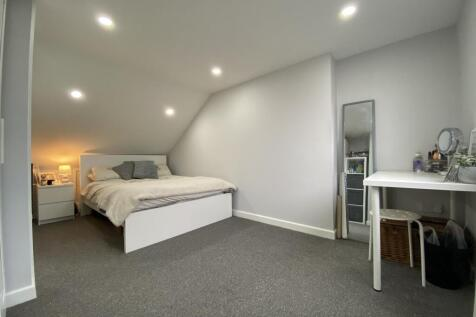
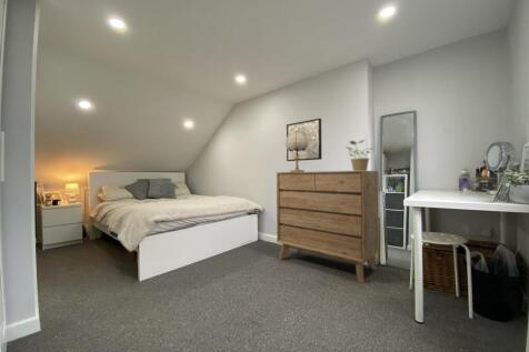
+ table lamp (297, 150)
+ dresser (323, 218)
+ potted plant (358, 155)
+ wall art (308, 140)
